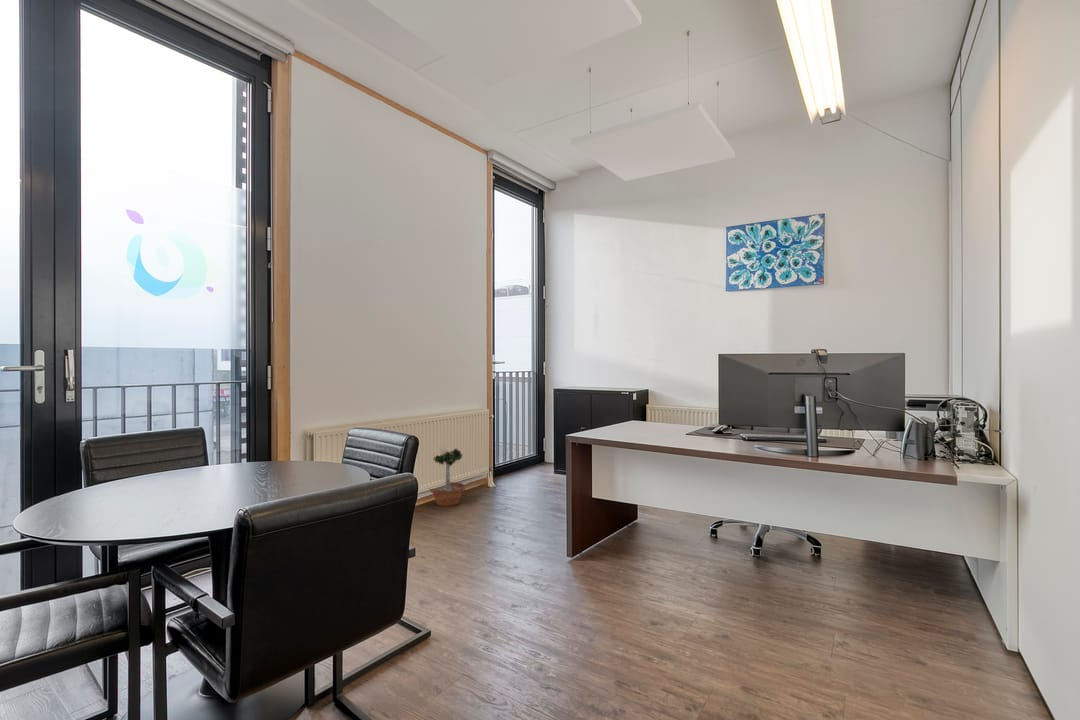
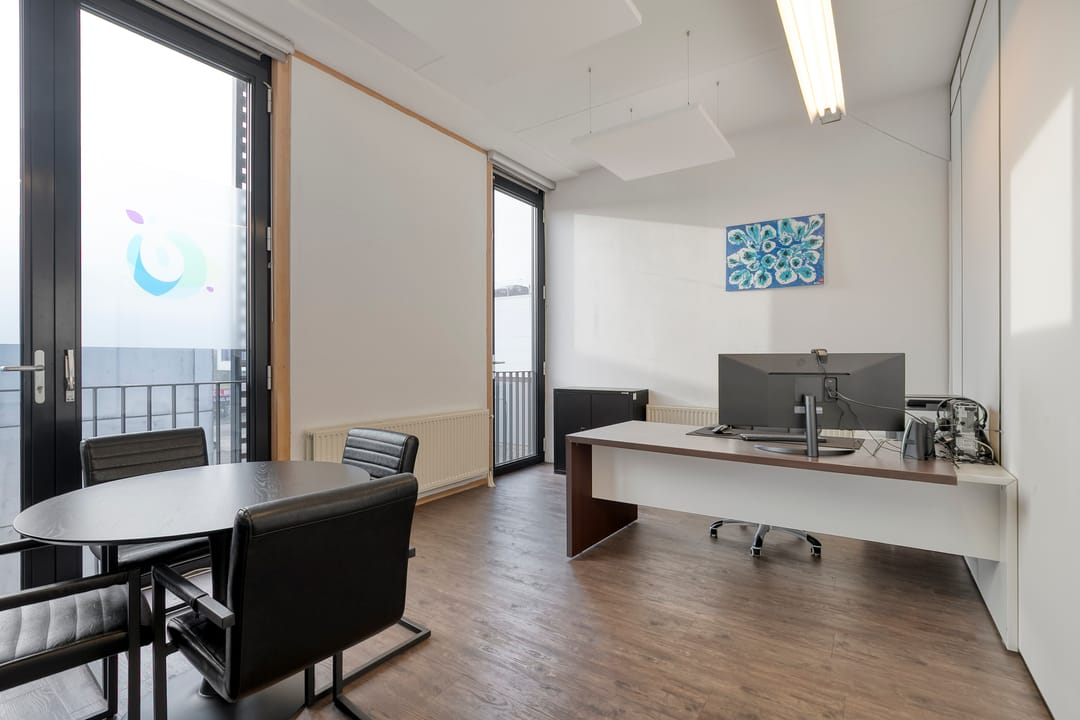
- potted tree (447, 473)
